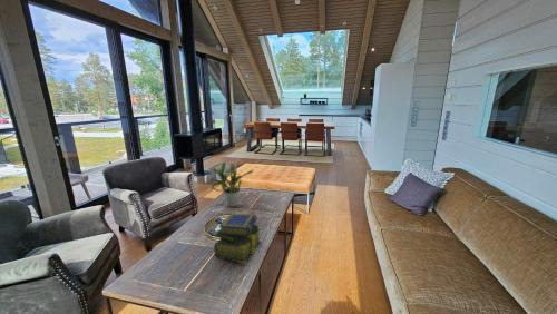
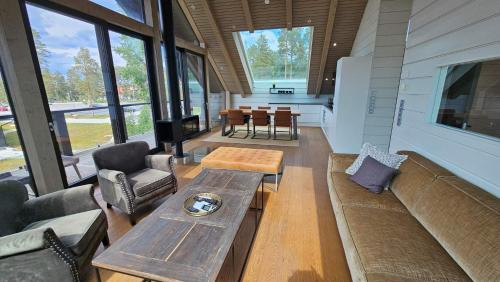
- potted plant (227, 186)
- stack of books (237, 234)
